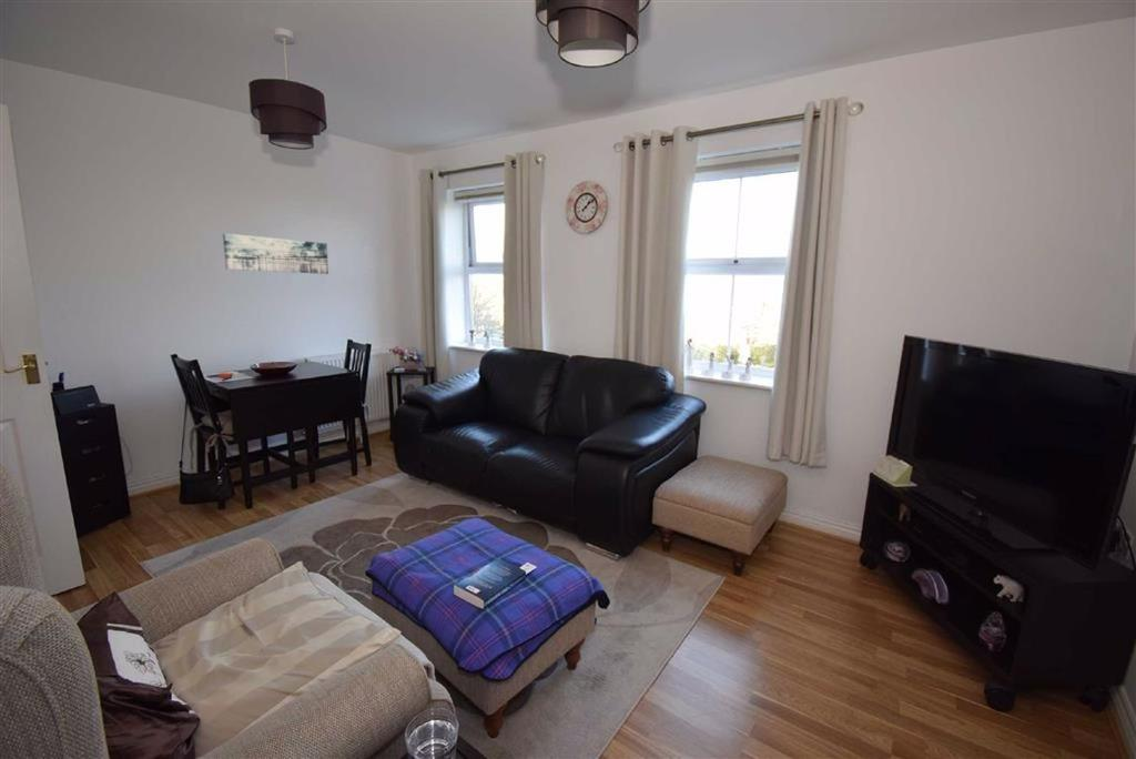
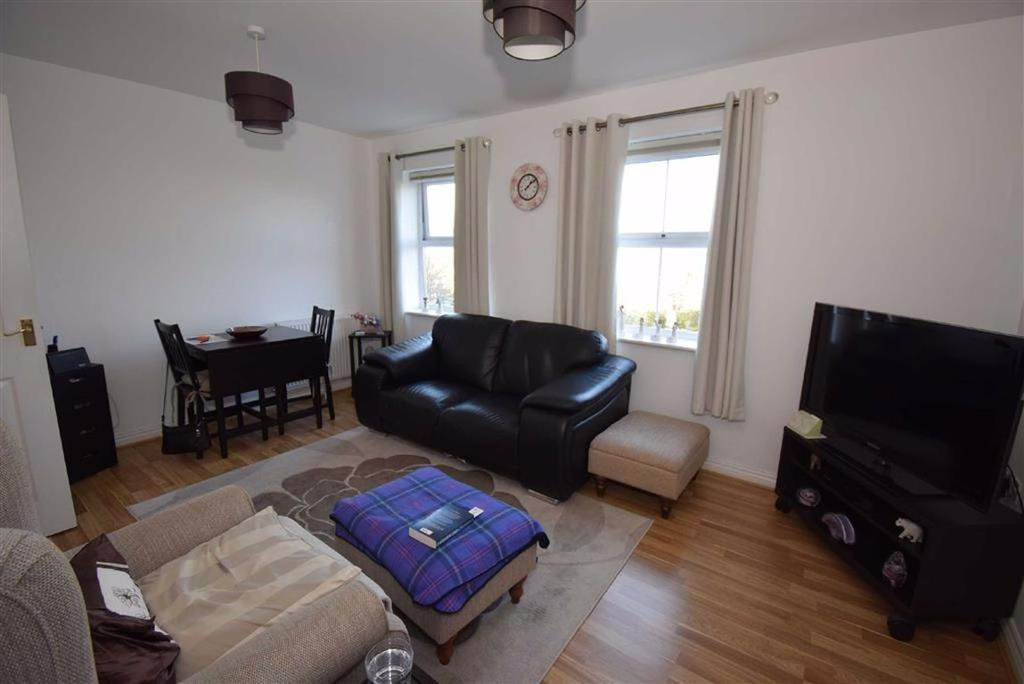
- wall art (280, 255)
